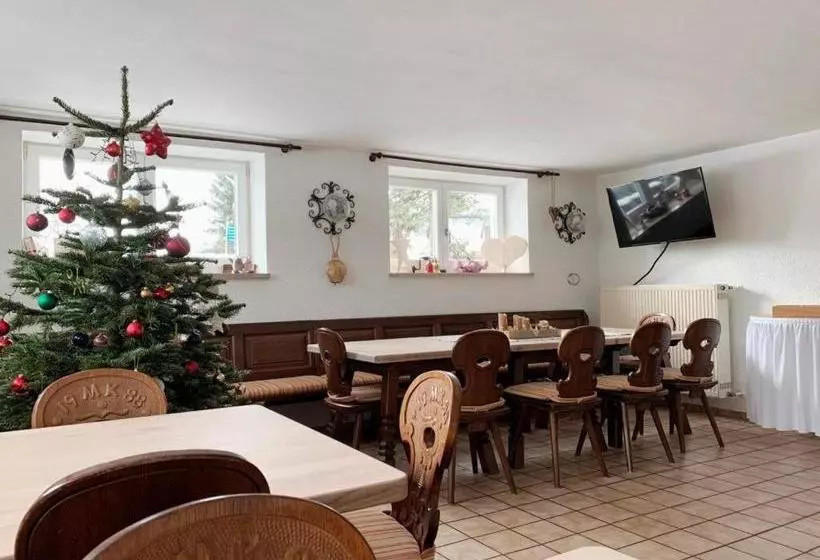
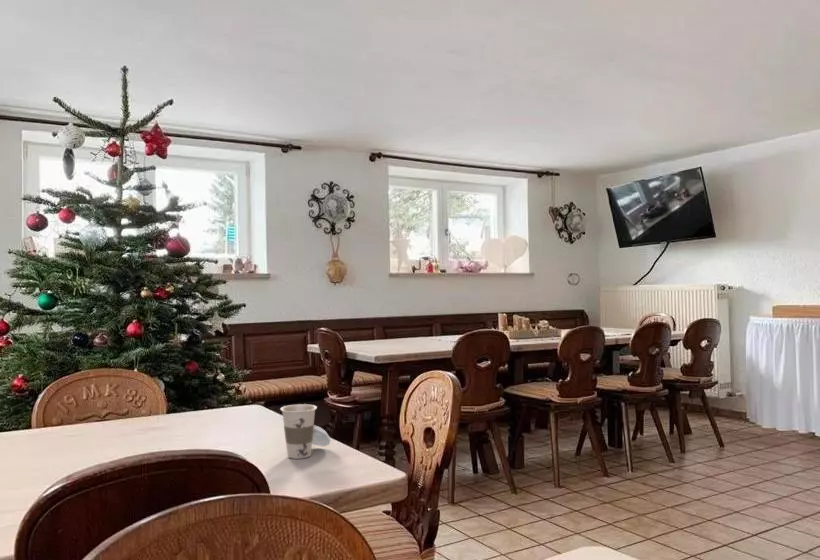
+ cup (305, 429)
